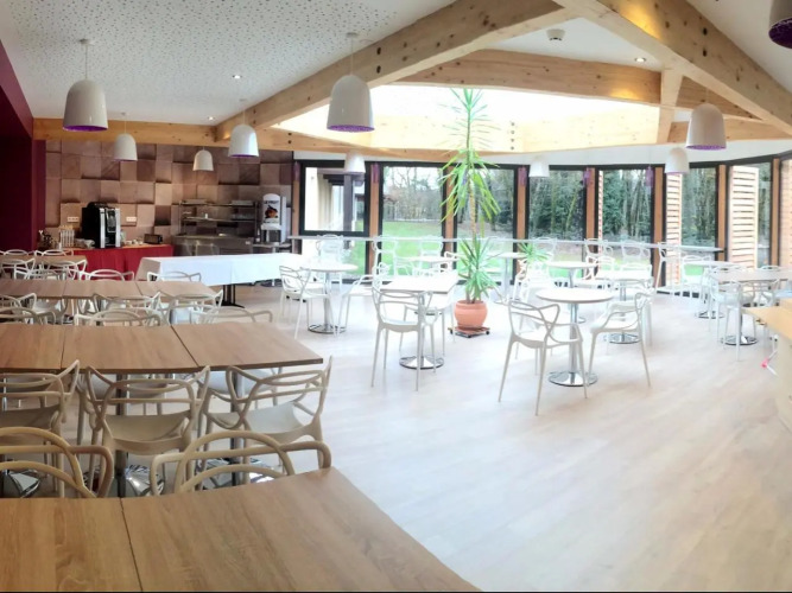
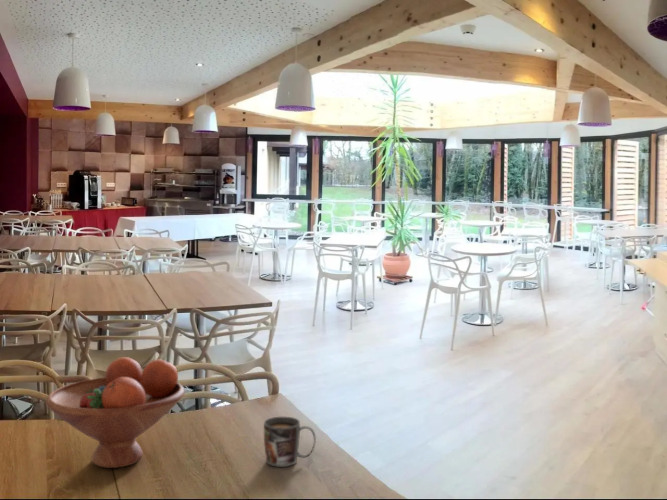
+ mug (289, 441)
+ fruit bowl (117, 412)
